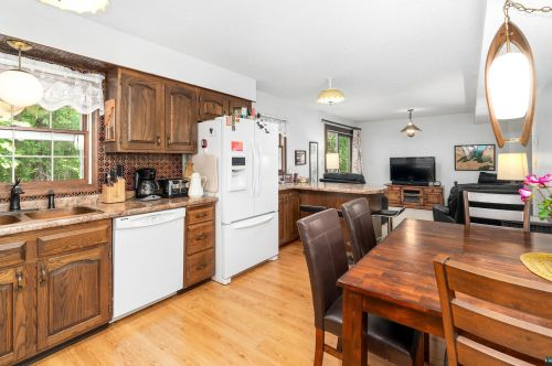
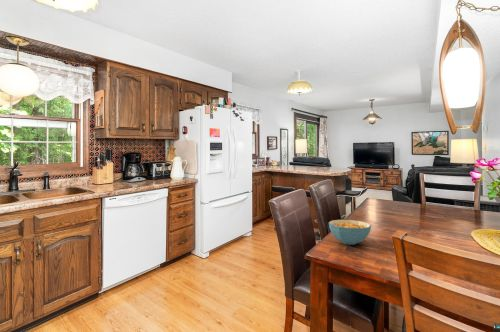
+ cereal bowl (349, 233)
